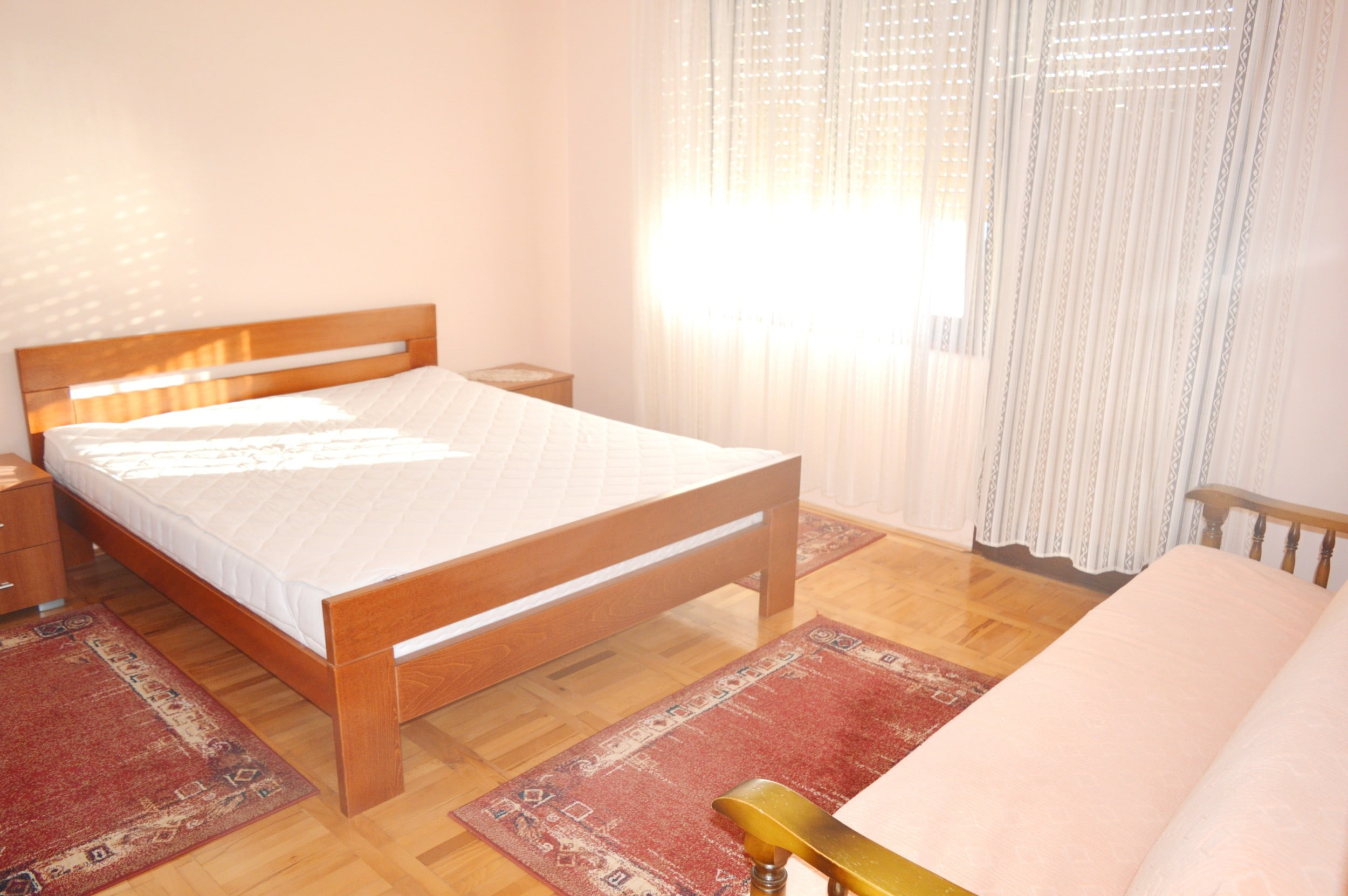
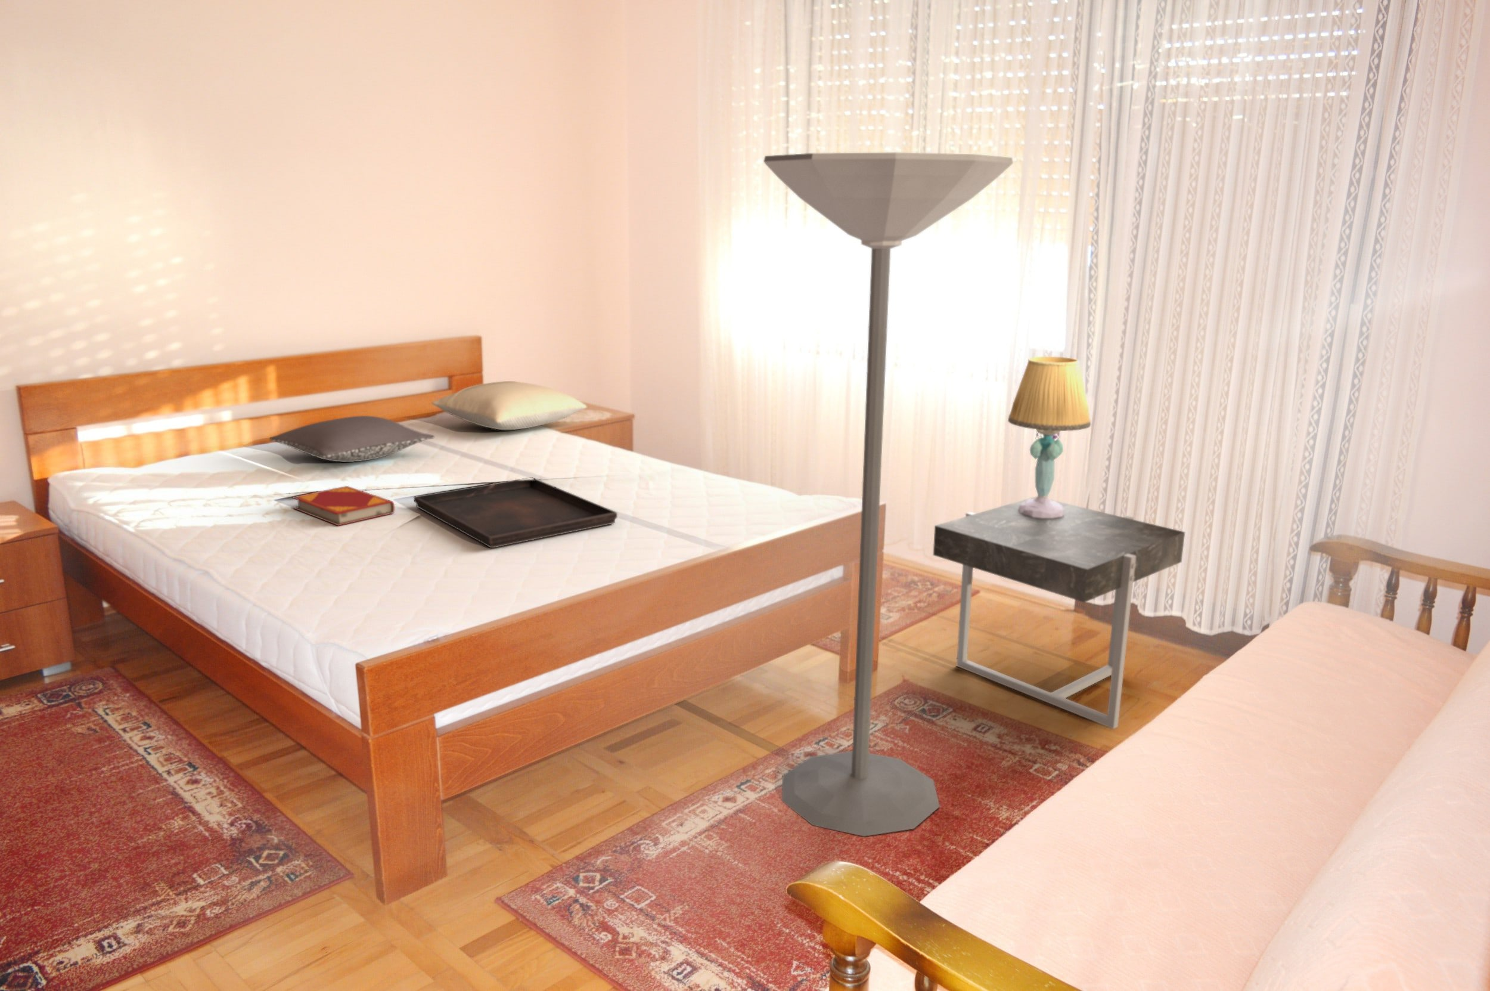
+ pillow (508, 405)
+ serving tray (513, 510)
+ hardback book (343, 504)
+ floor lamp (871, 499)
+ side table (1059, 594)
+ table lamp (1047, 437)
+ pillow (353, 438)
